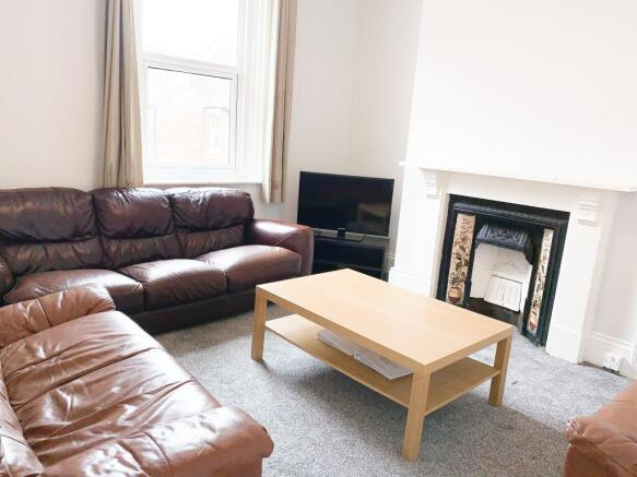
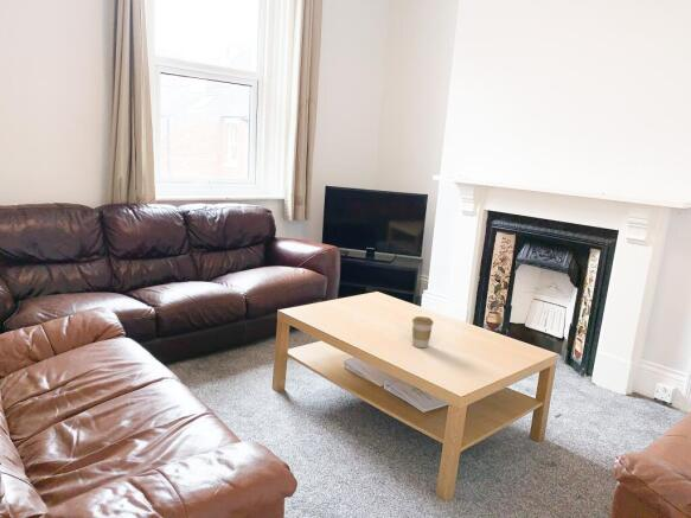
+ coffee cup (421, 331)
